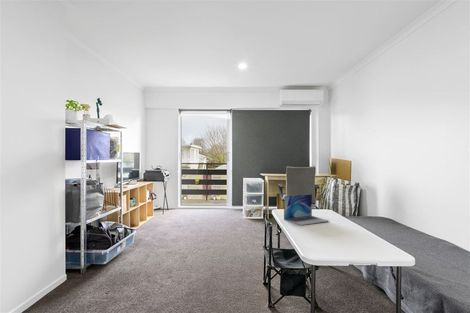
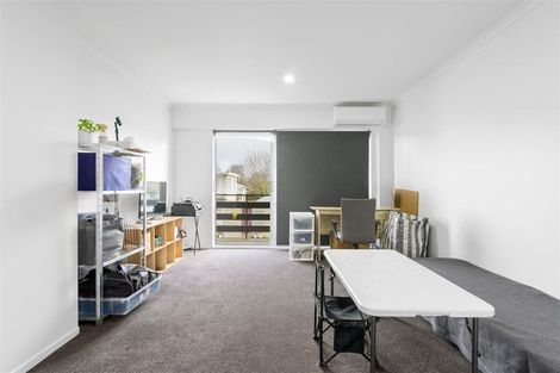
- laptop (306, 208)
